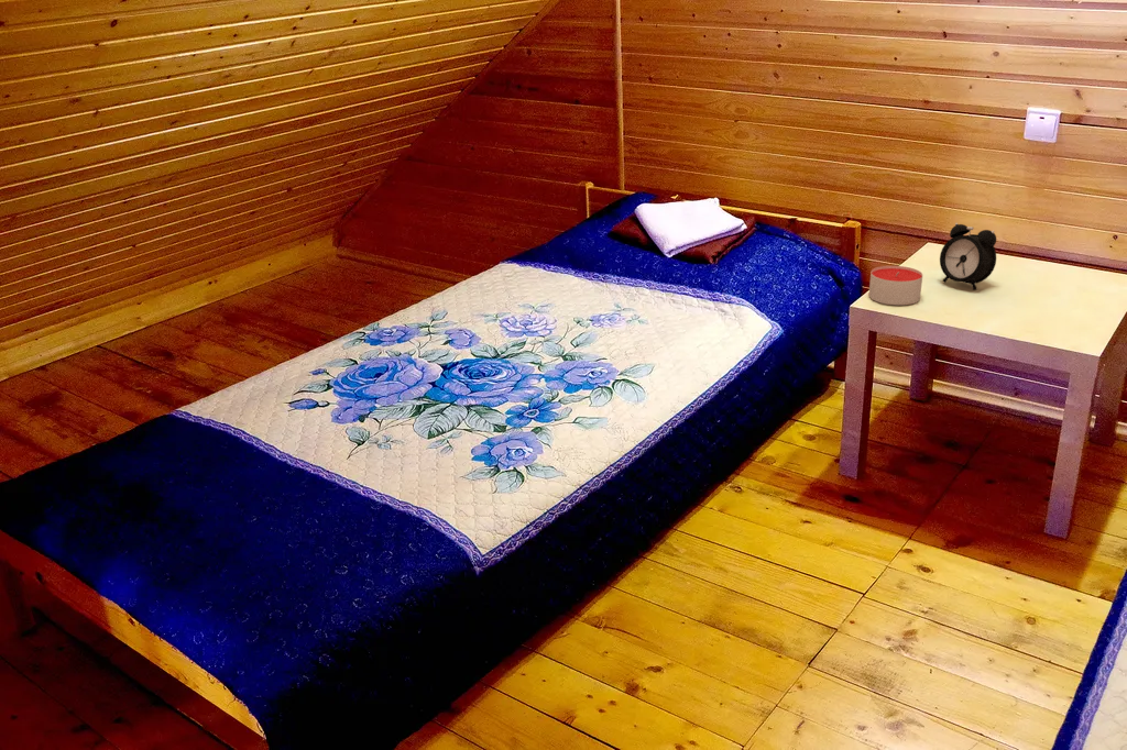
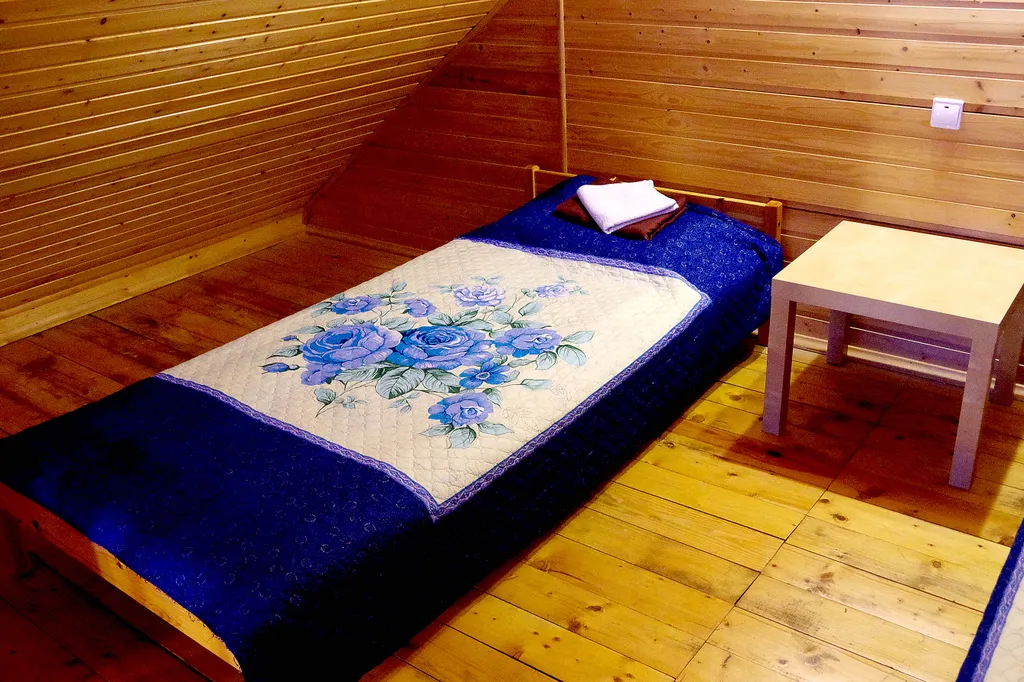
- candle (895, 284)
- alarm clock (966, 256)
